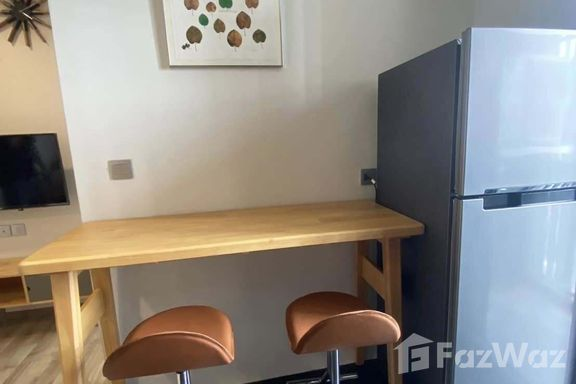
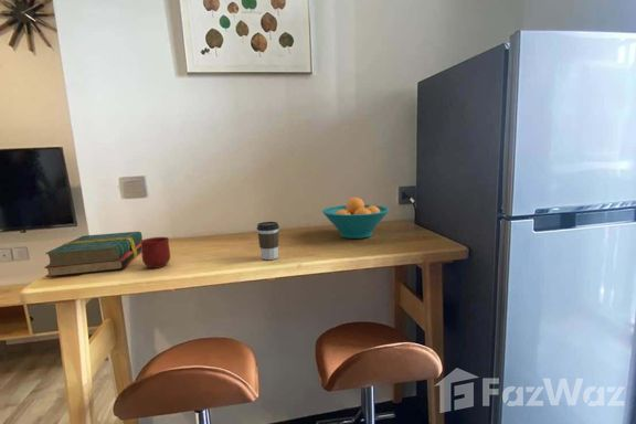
+ fruit bowl (356, 216)
+ mug (157, 251)
+ hardback book (100, 251)
+ coffee cup (268, 240)
